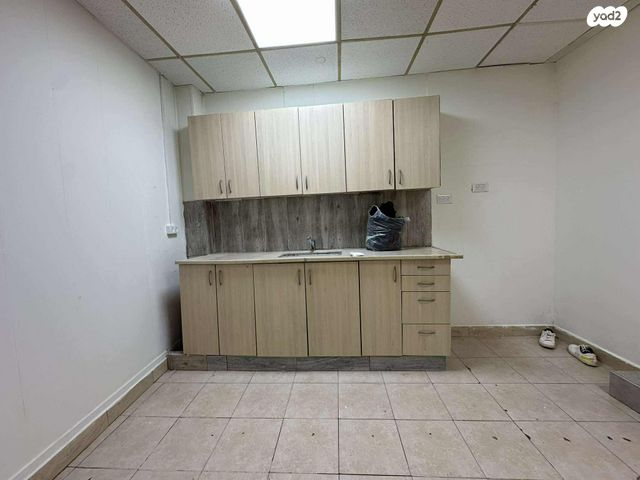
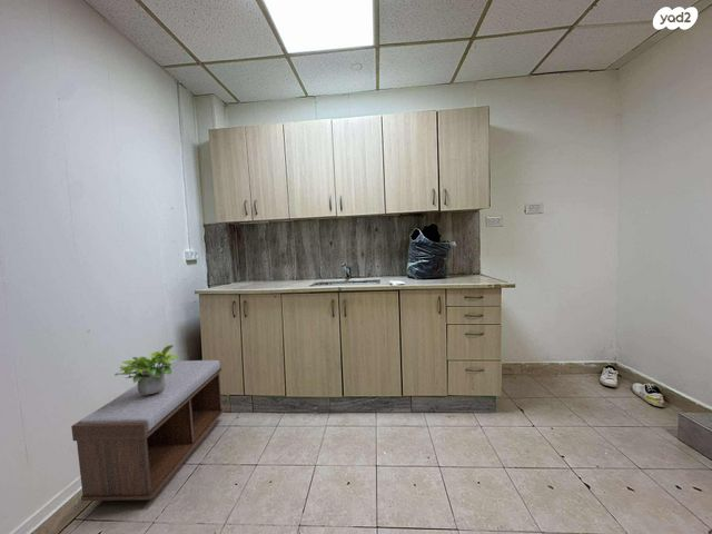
+ potted plant (149, 372)
+ bench (165, 418)
